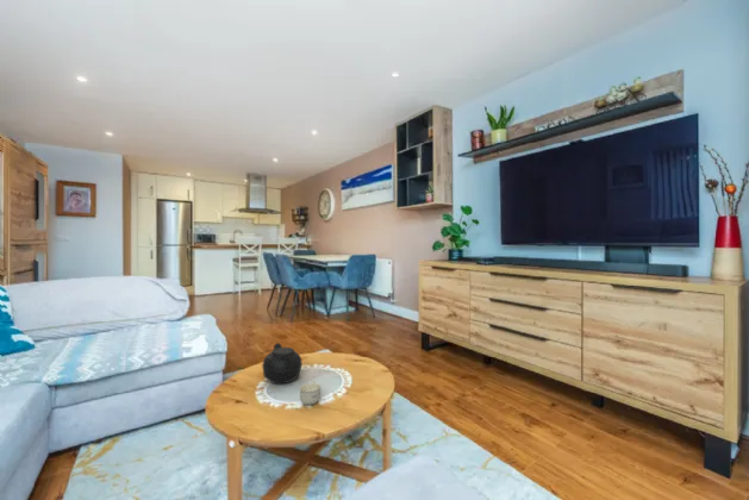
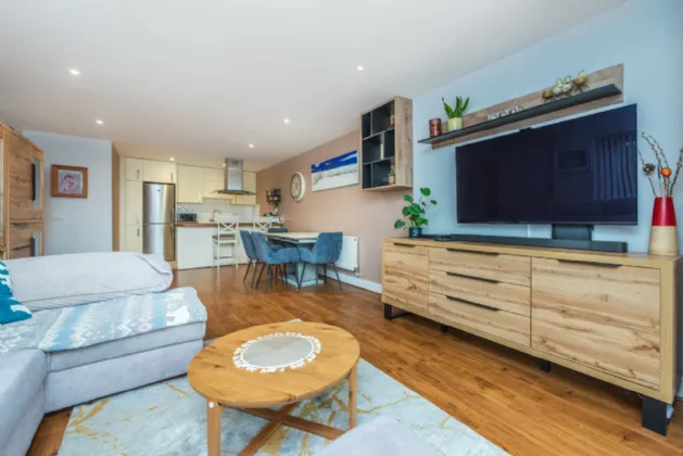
- cup (311, 393)
- teapot (281, 363)
